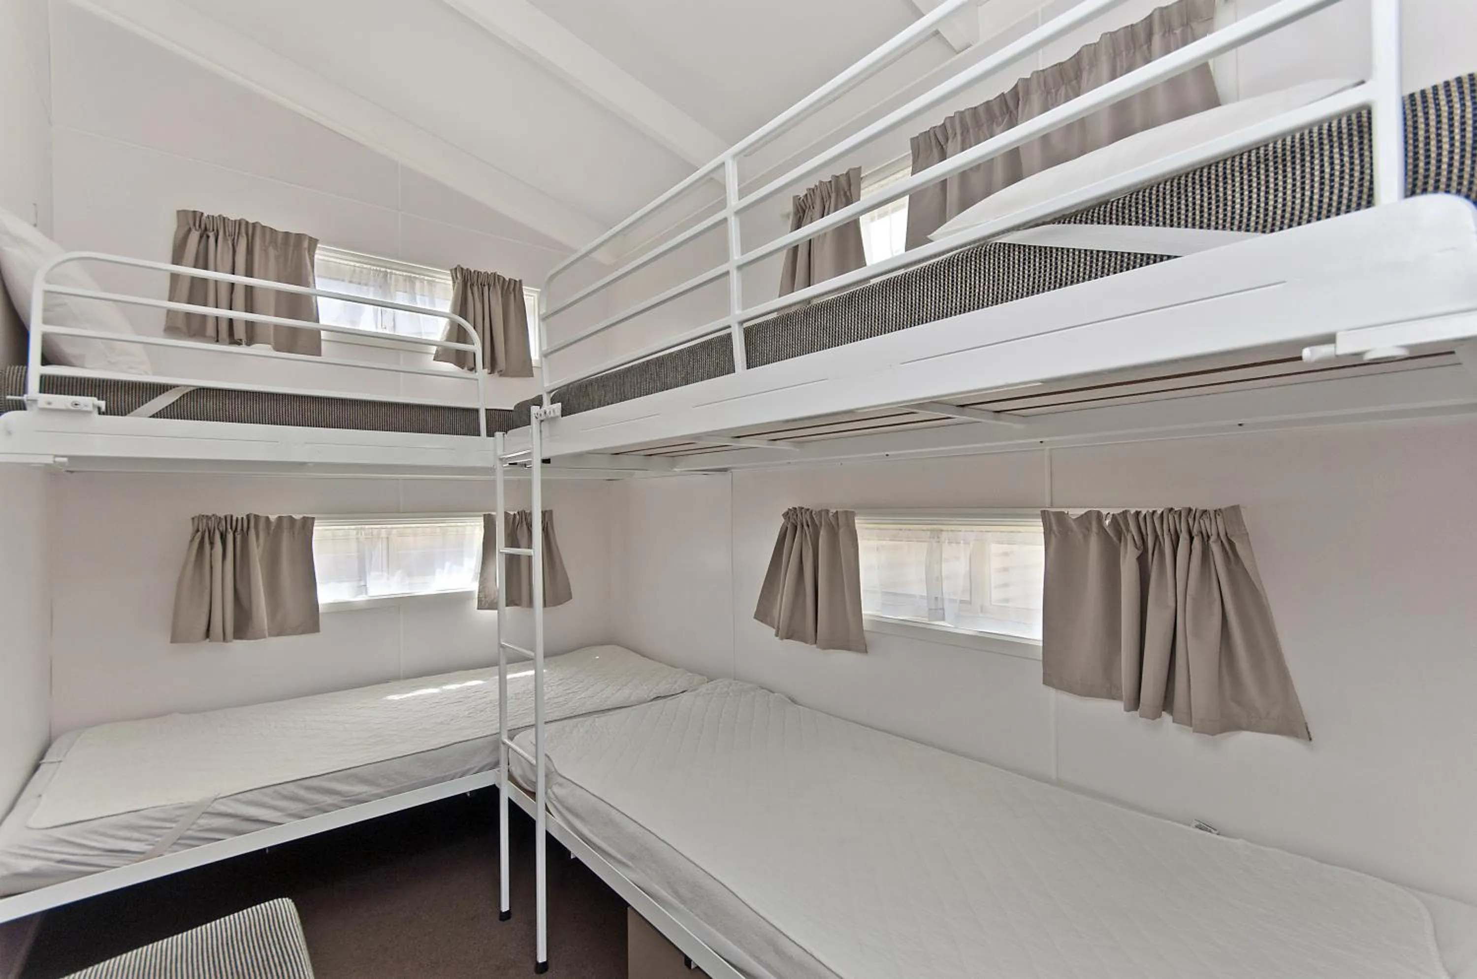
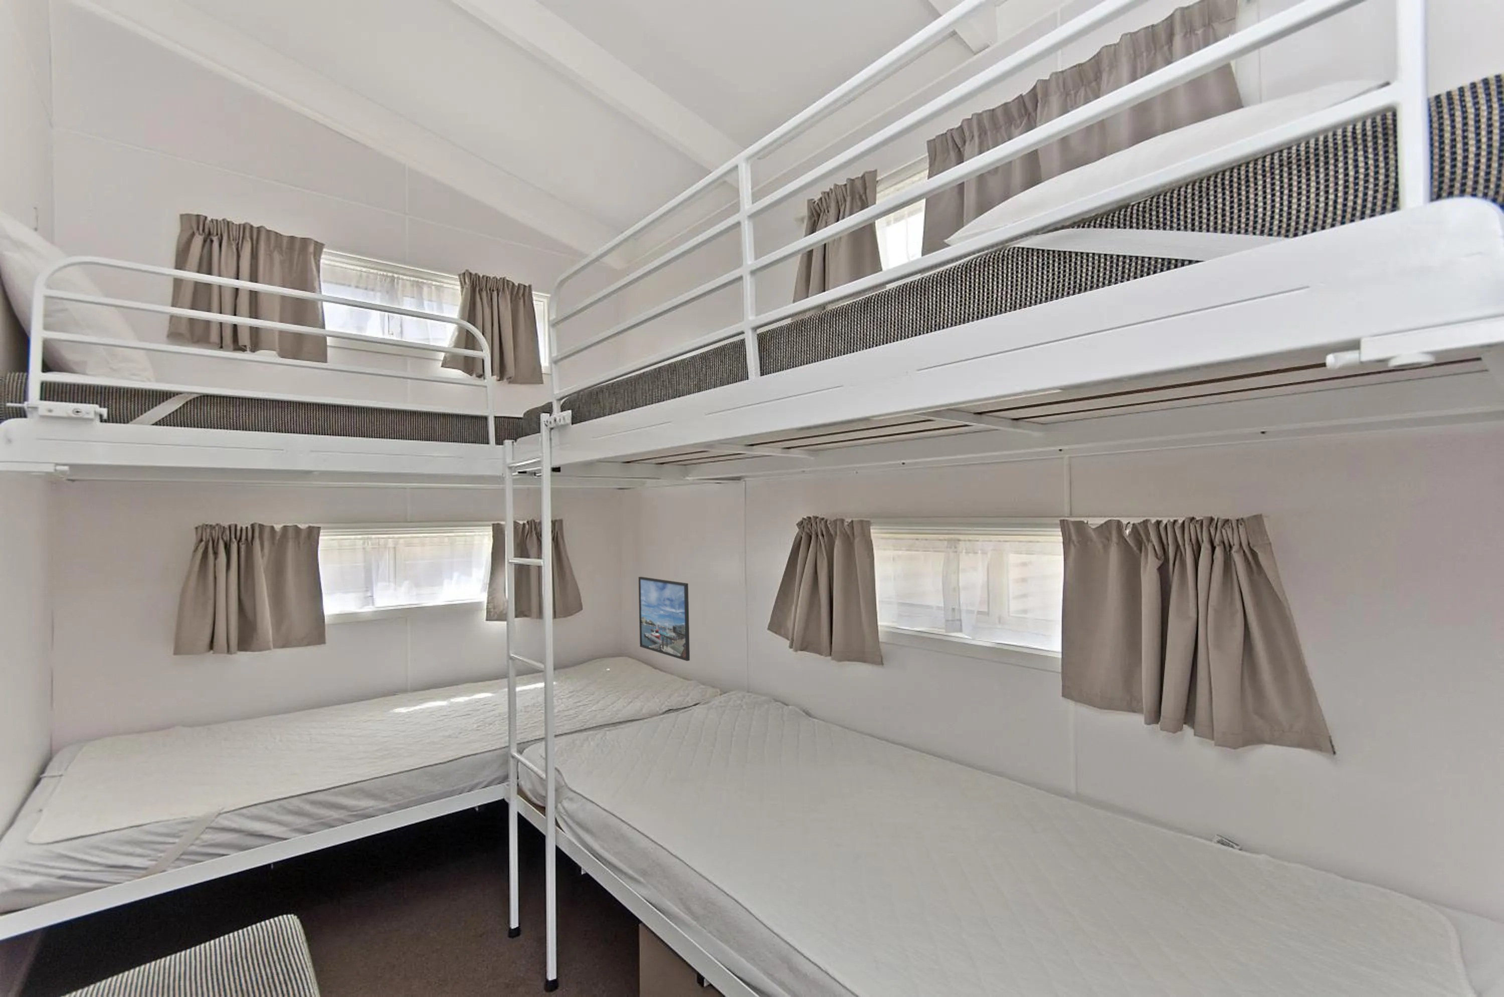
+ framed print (663, 616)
